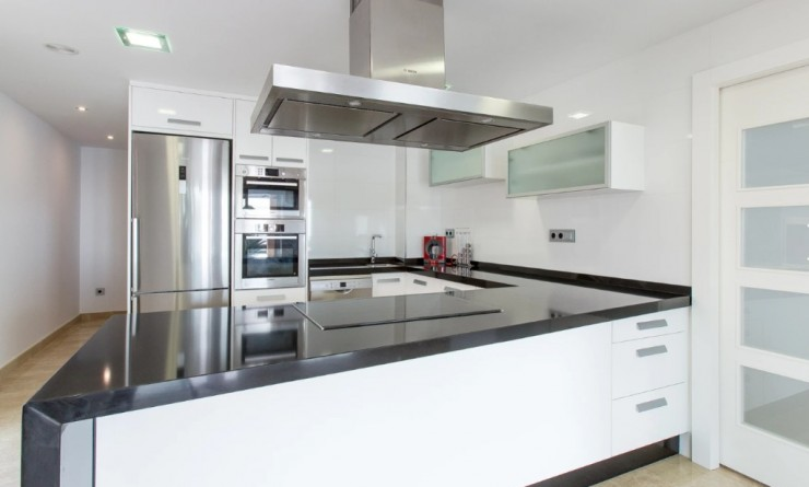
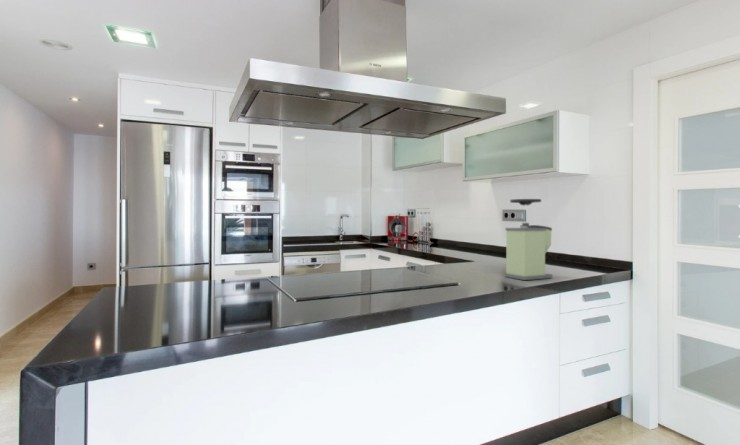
+ coffee grinder (528, 238)
